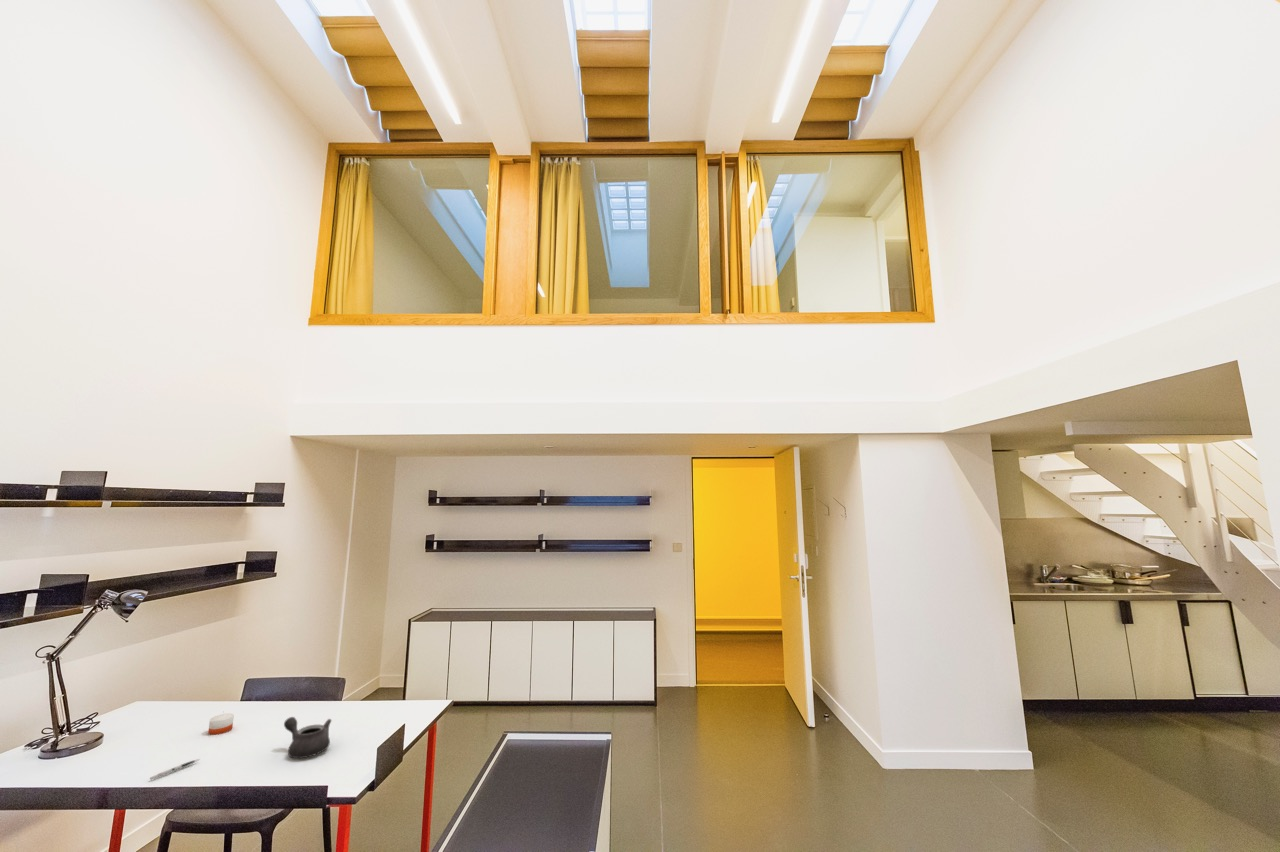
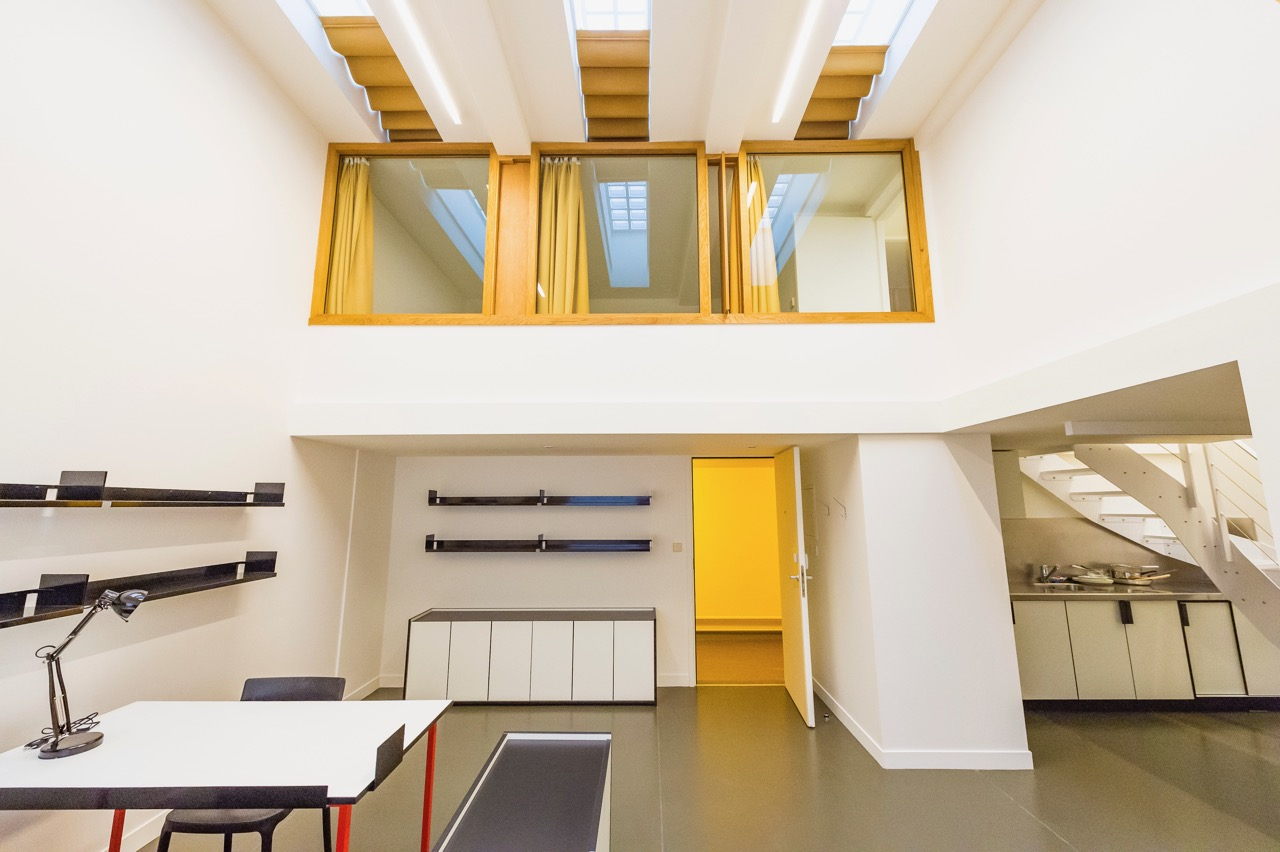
- teapot (305, 734)
- candle (222, 716)
- pen (175, 768)
